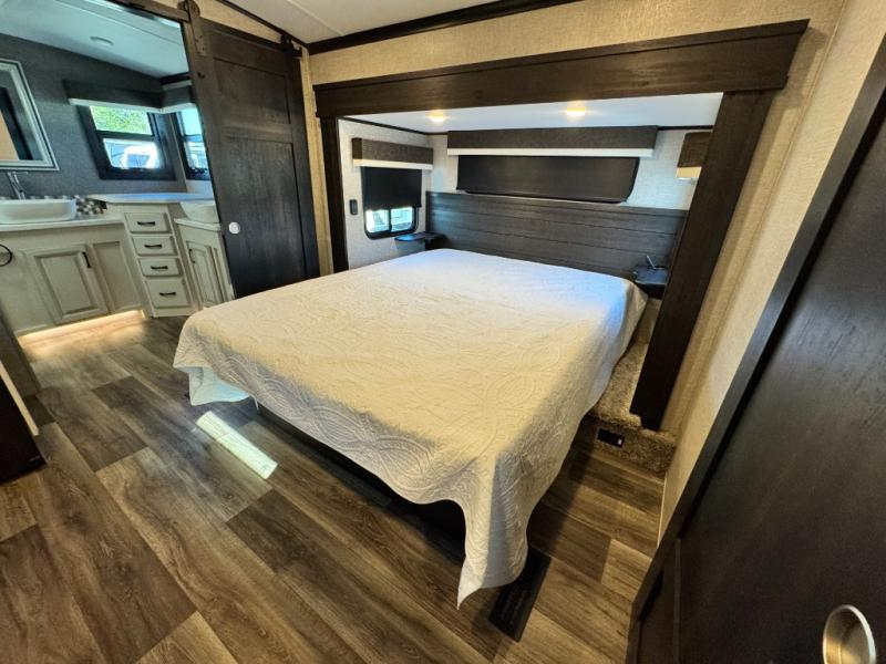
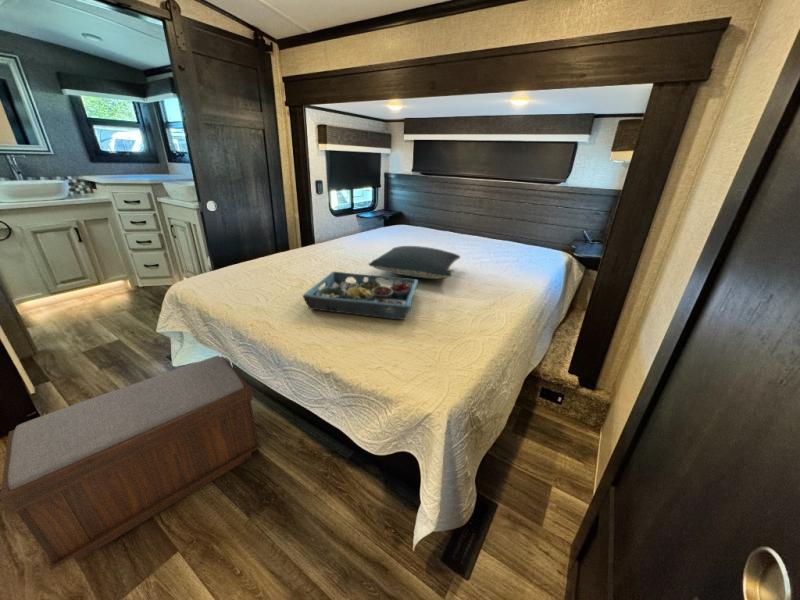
+ bench (156, 441)
+ pillow (417, 260)
+ serving tray (365, 292)
